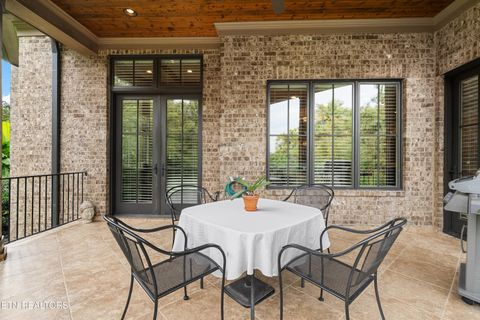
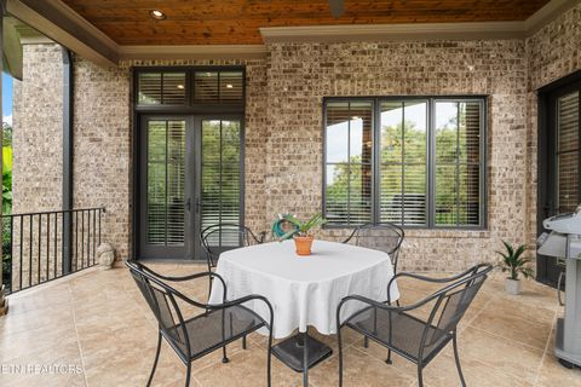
+ indoor plant (514, 266)
